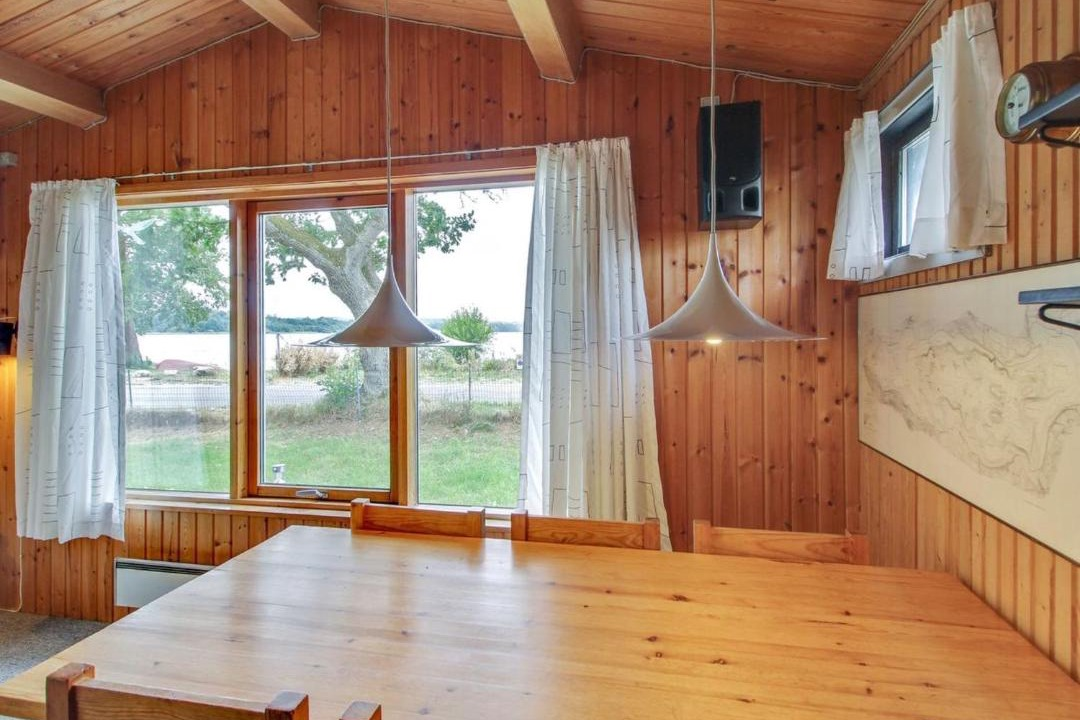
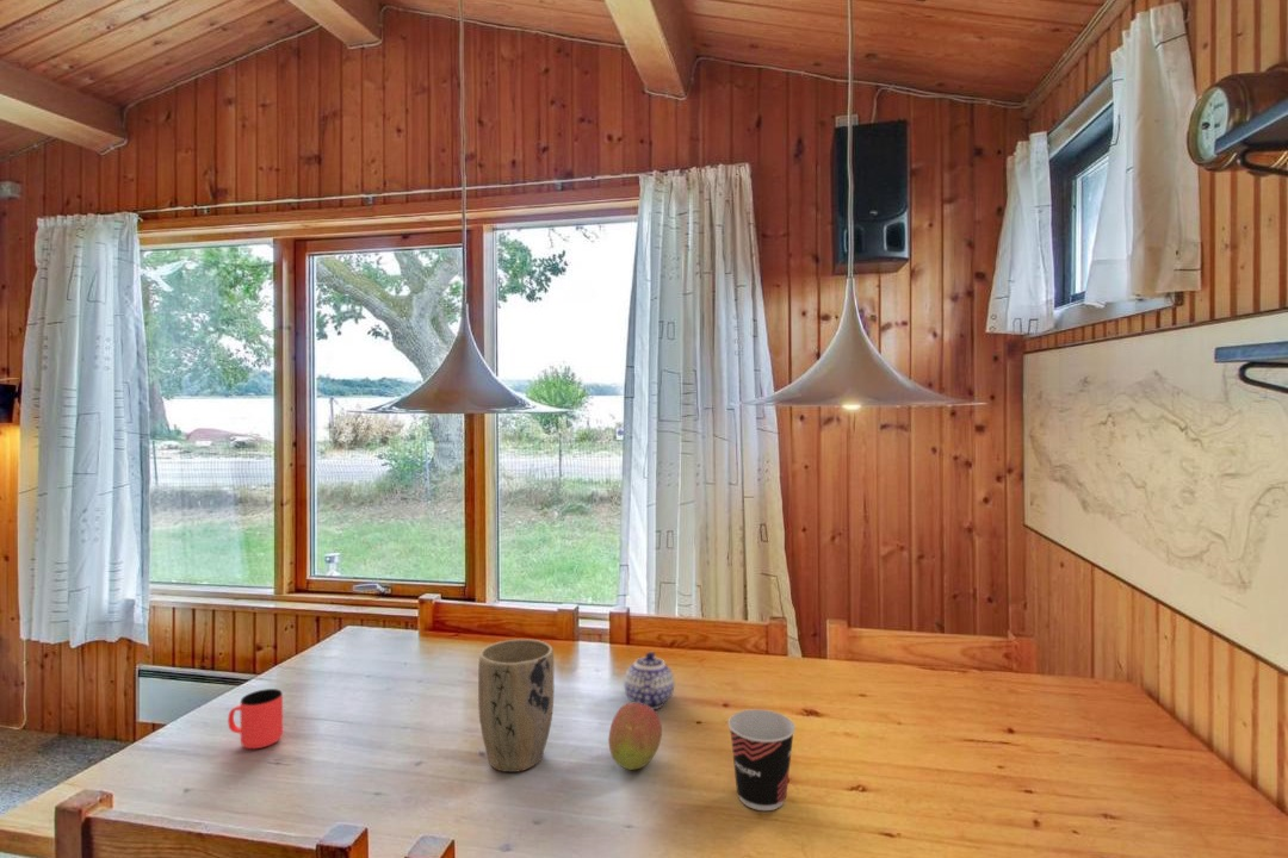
+ fruit (634, 735)
+ cup (254, 719)
+ plant pot (516, 704)
+ teapot (649, 677)
+ cup (761, 760)
